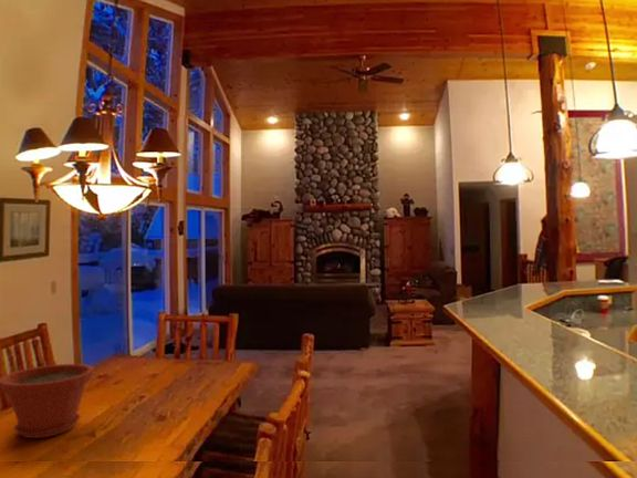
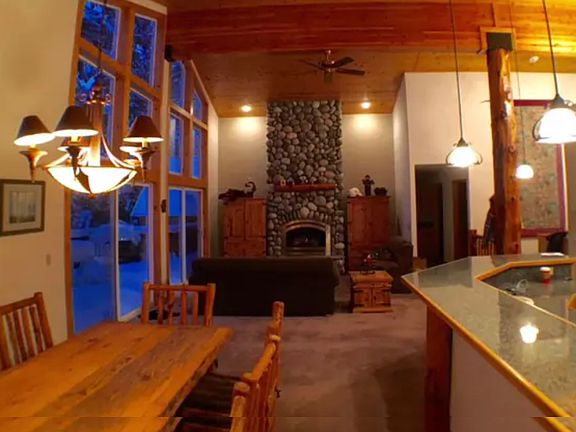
- plant pot (48, 401)
